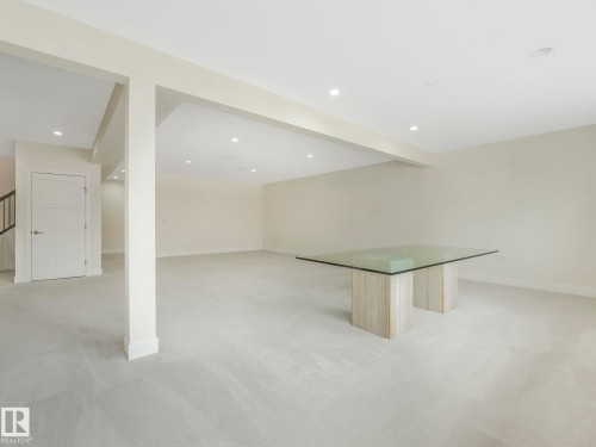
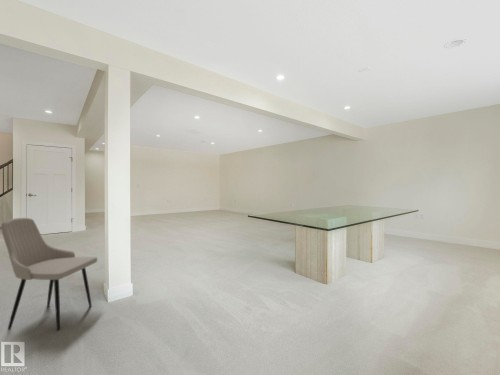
+ dining chair (48, 267)
